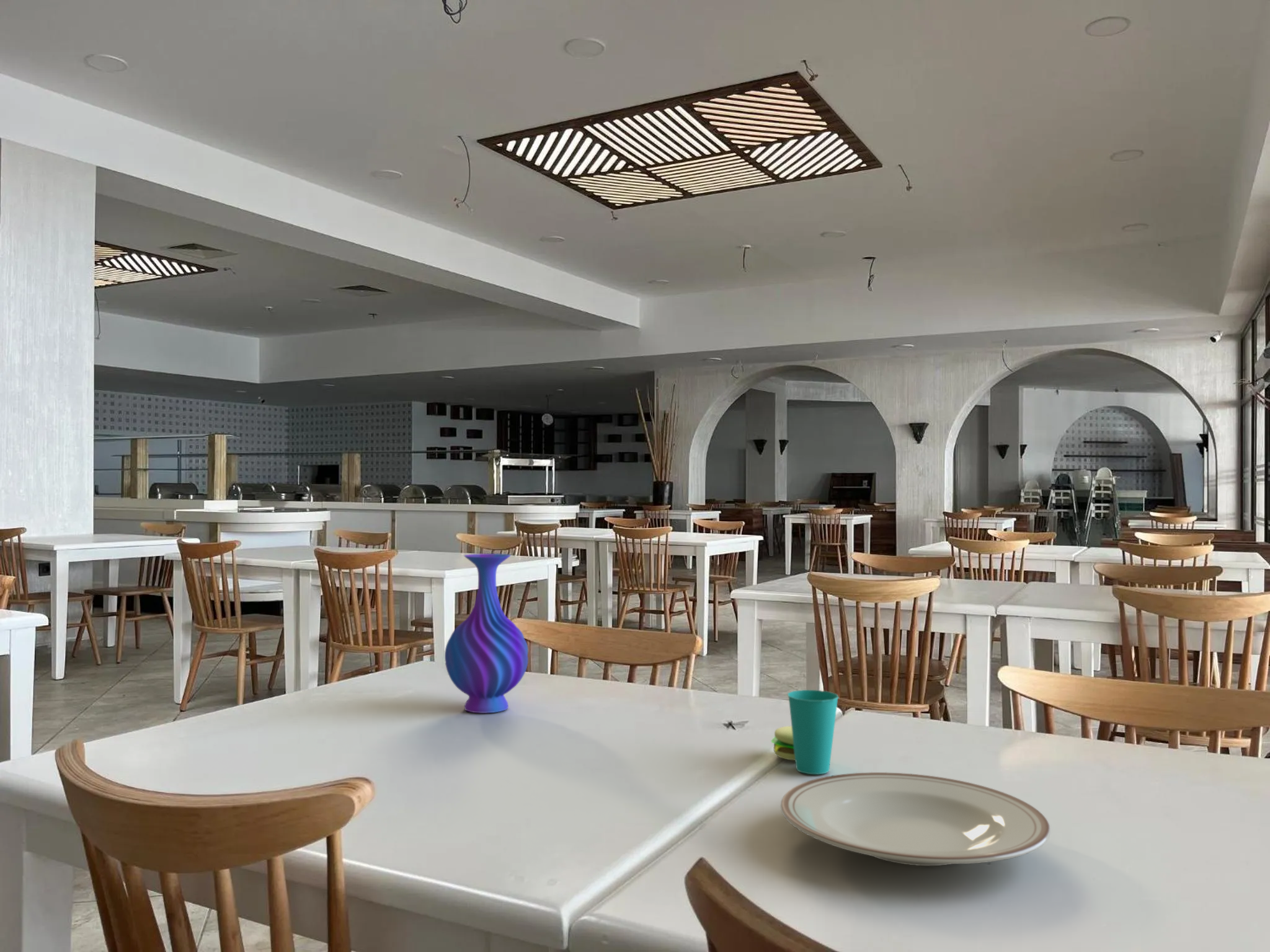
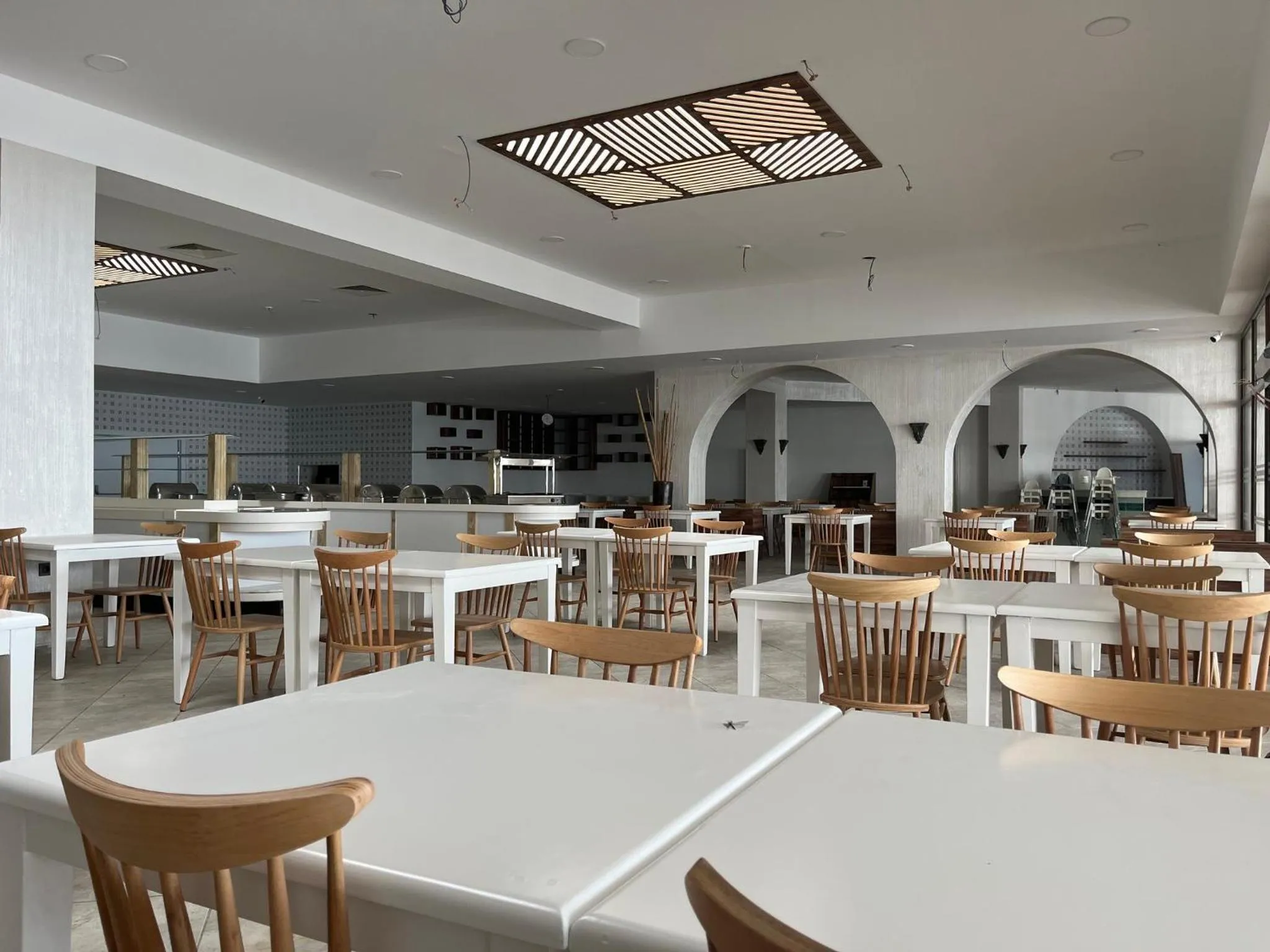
- vase (487, 632)
- plate (910, 826)
- cup (804, 726)
